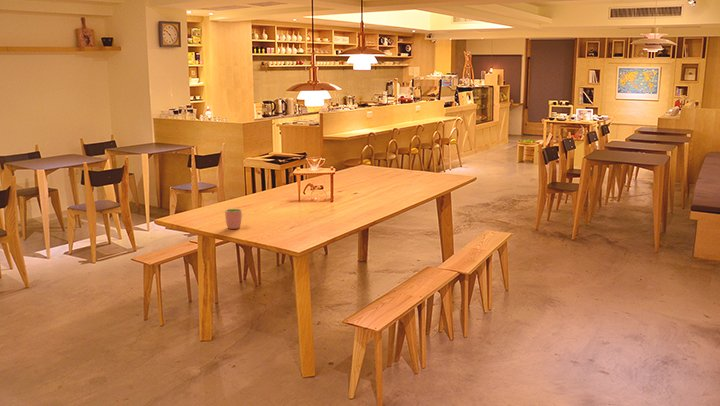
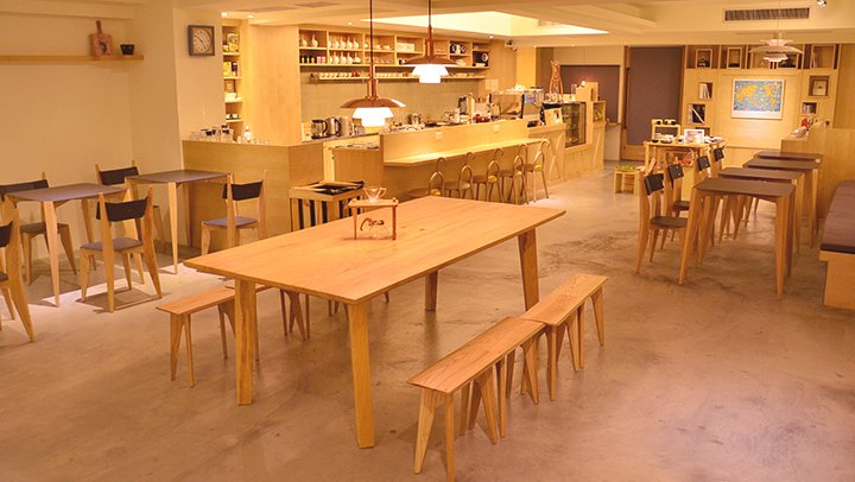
- cup (235, 218)
